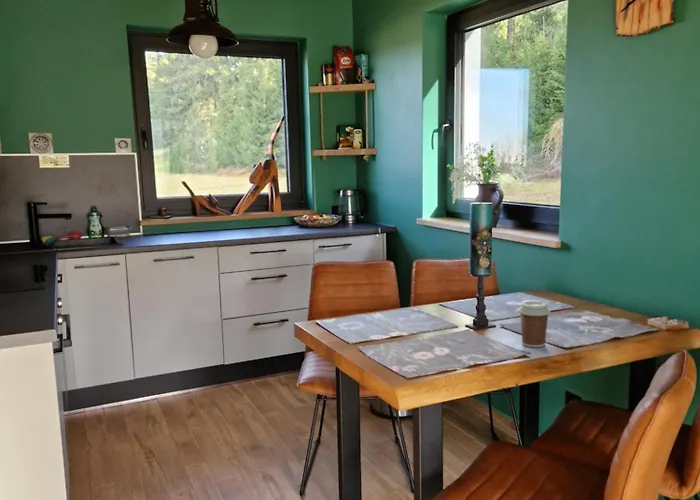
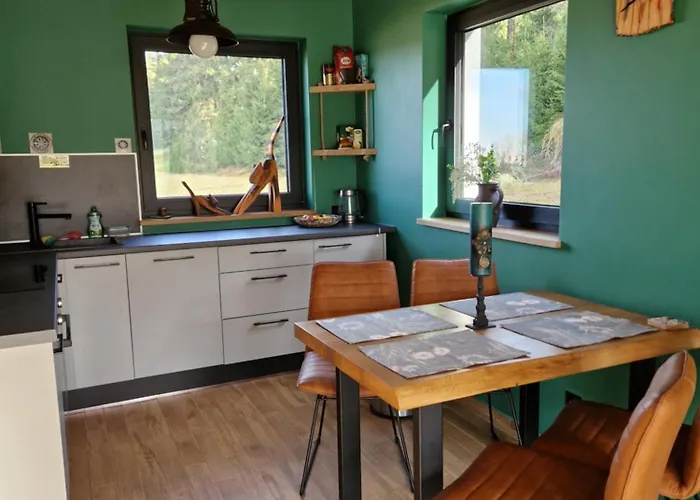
- coffee cup (533, 324)
